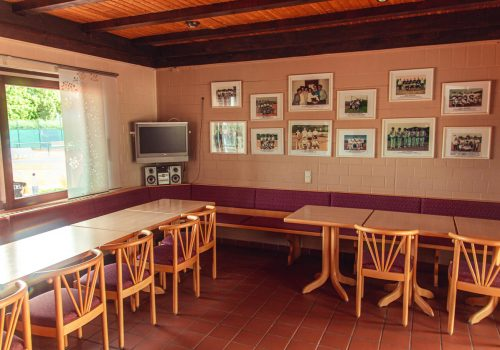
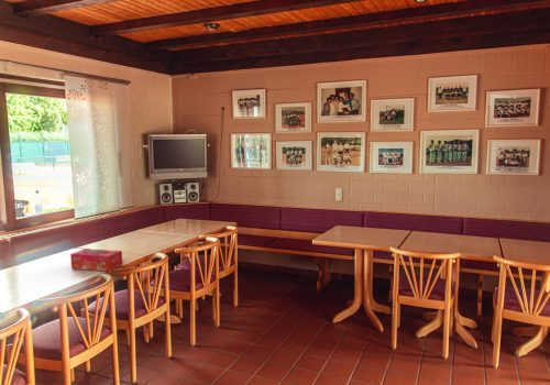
+ tissue box (97, 260)
